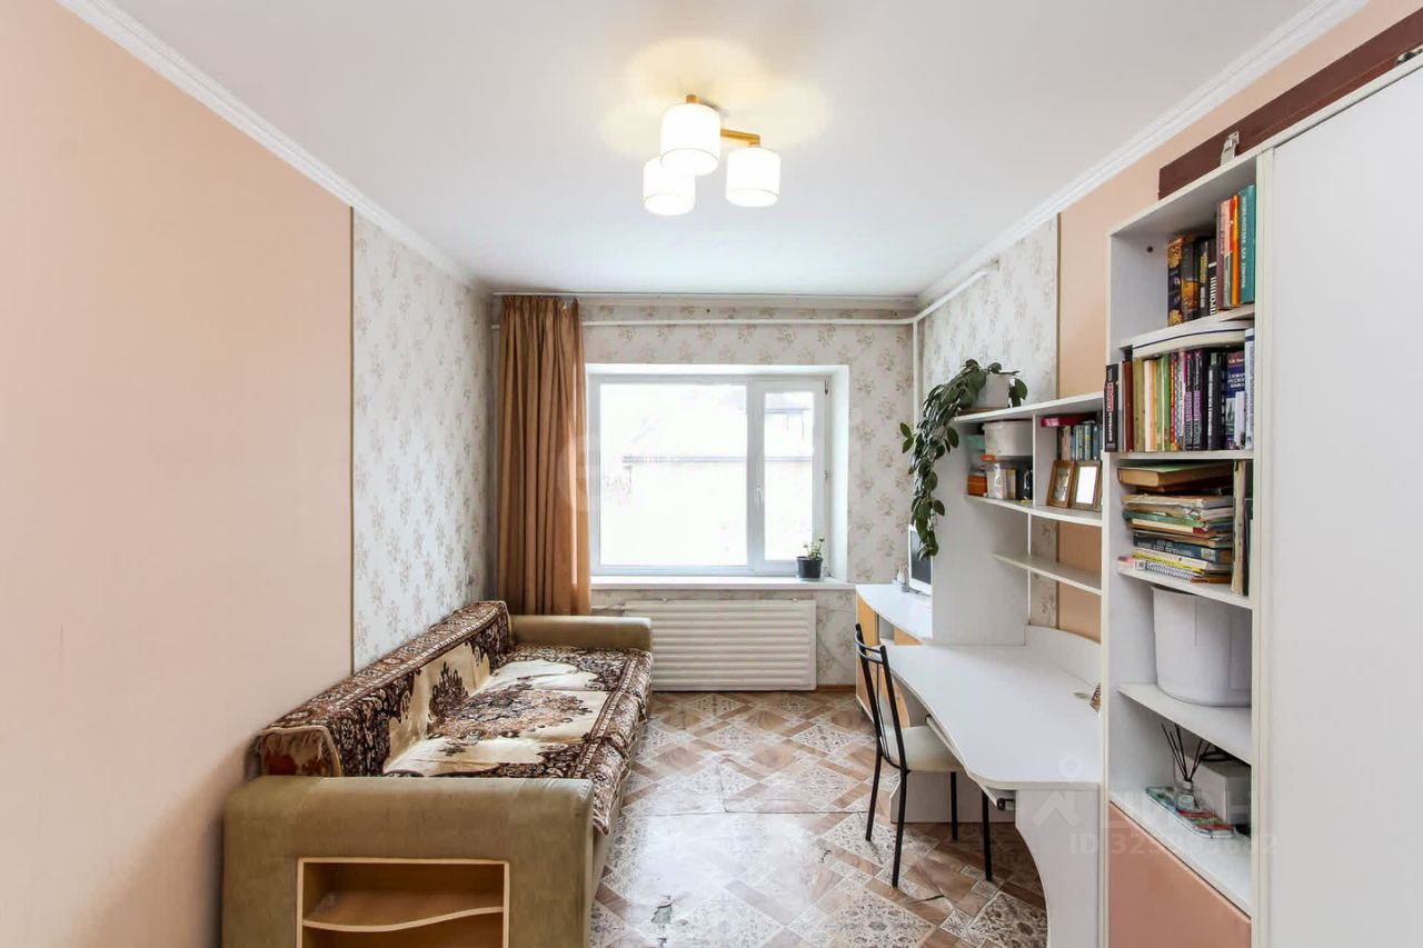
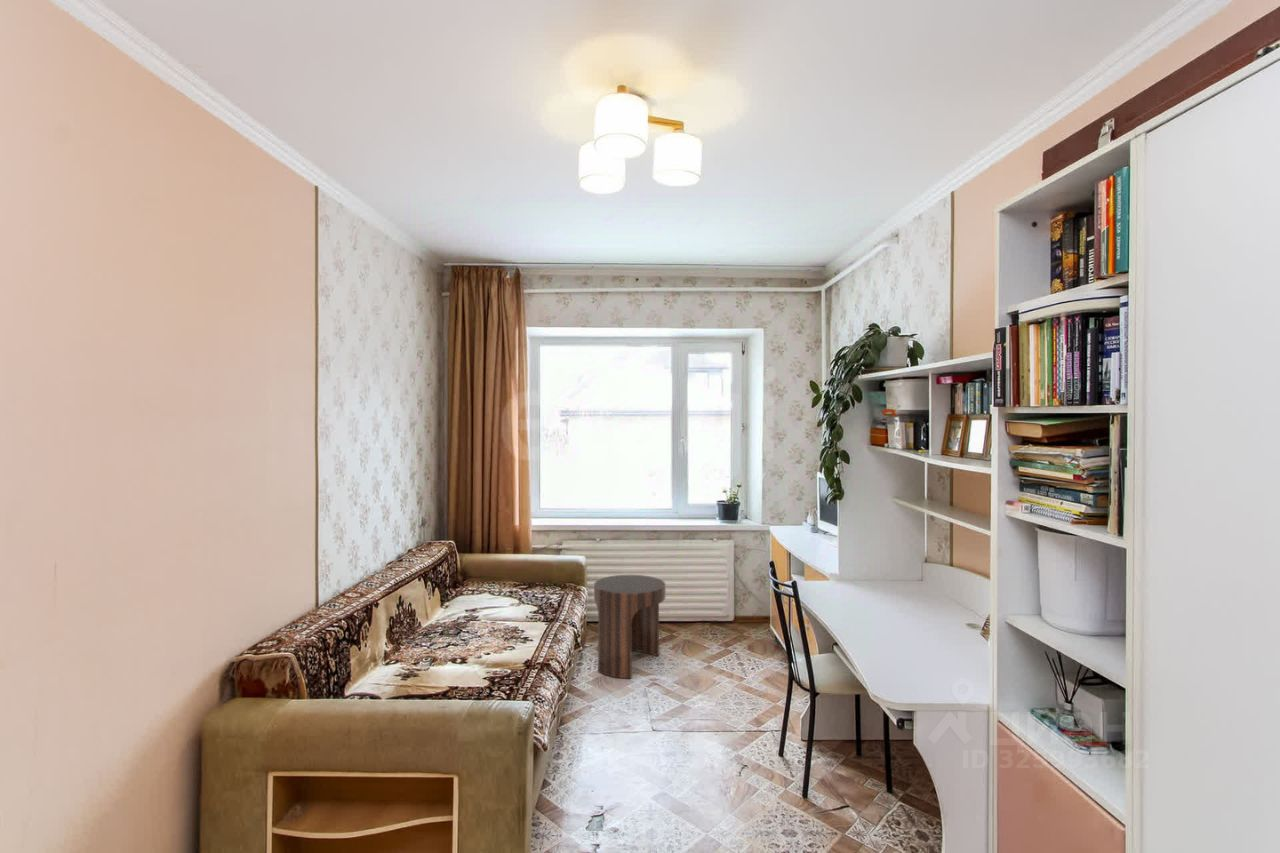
+ side table (629, 623)
